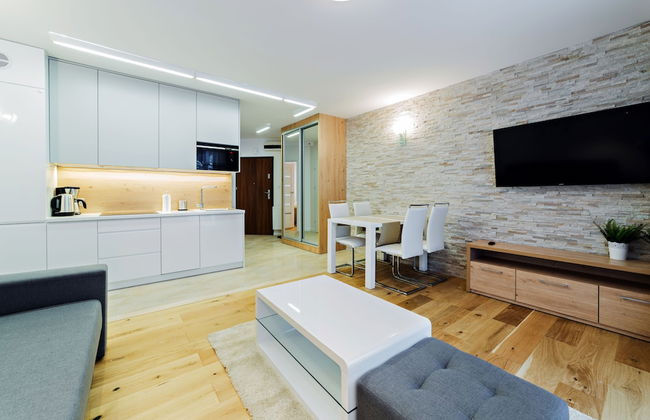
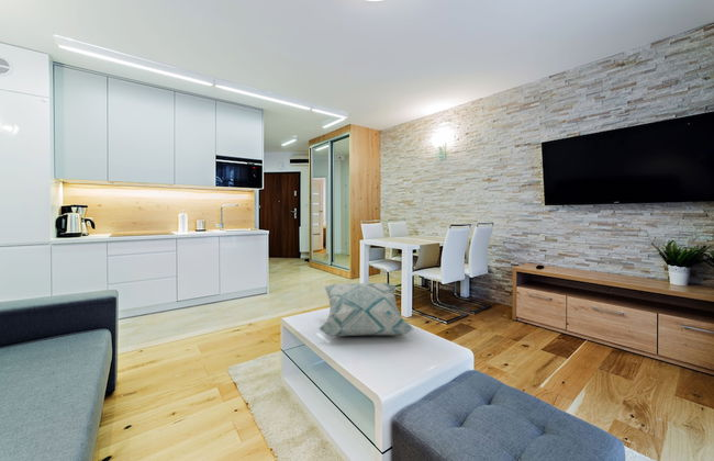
+ decorative pillow (362, 306)
